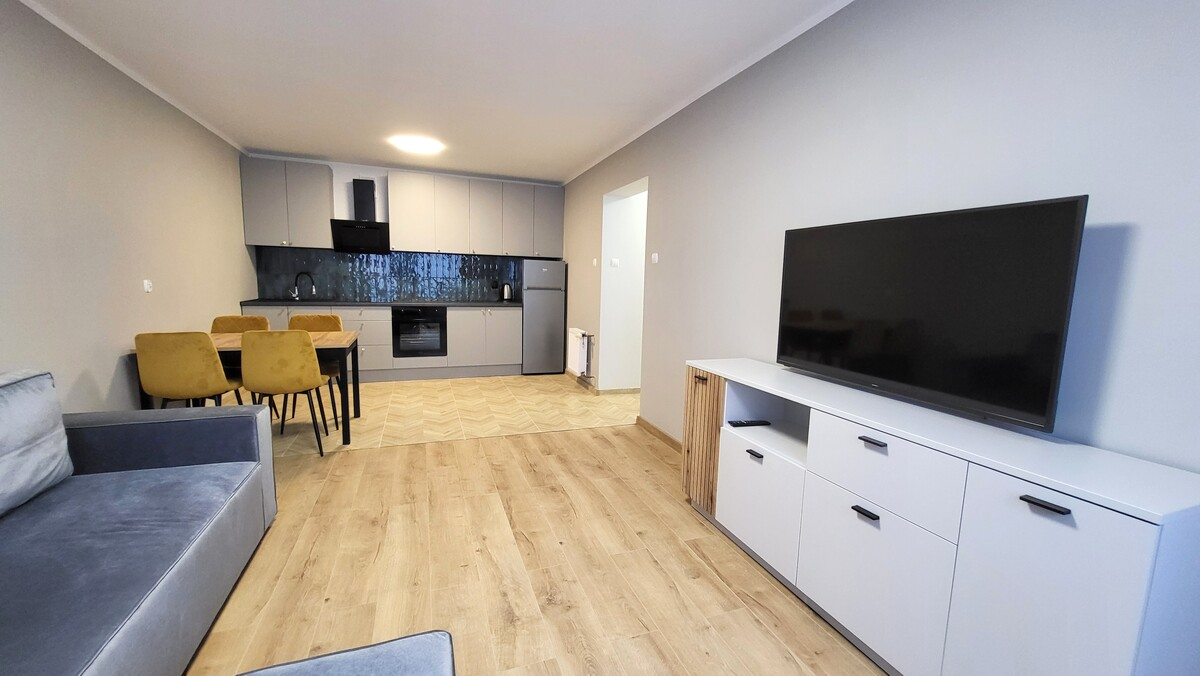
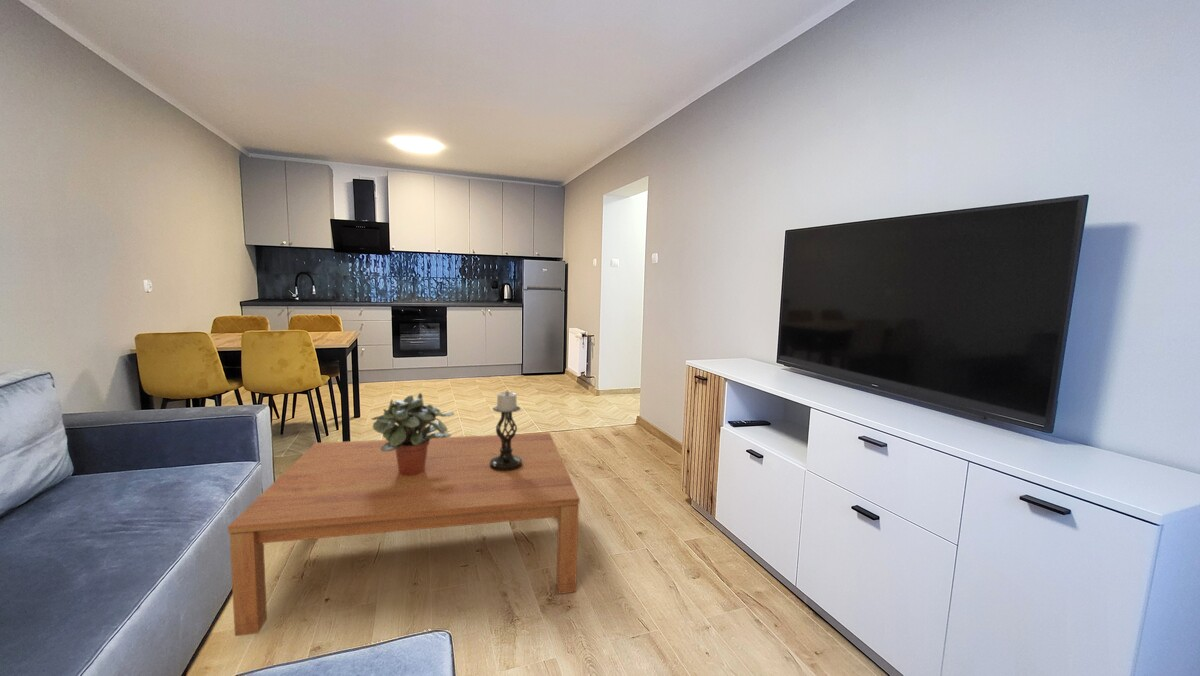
+ coffee table (431, 509)
+ potted plant (412, 431)
+ candle holder (505, 427)
